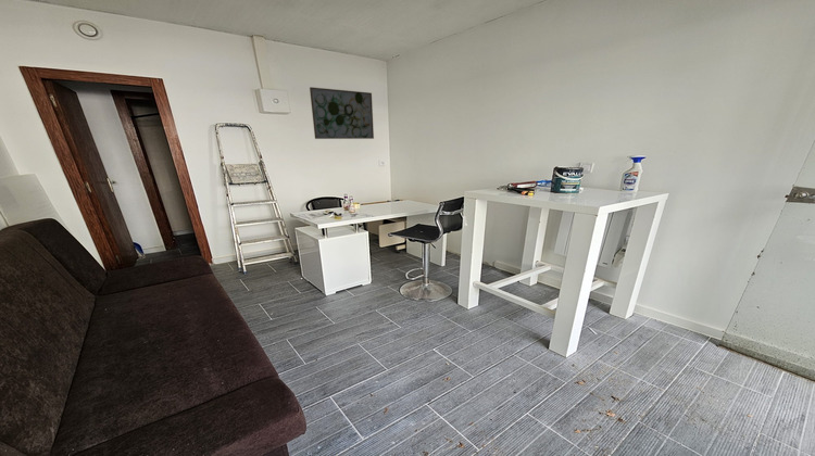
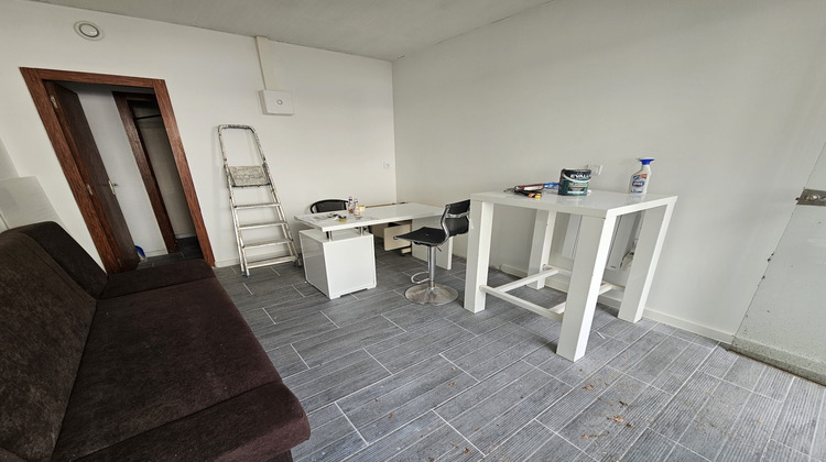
- wall art (344, 114)
